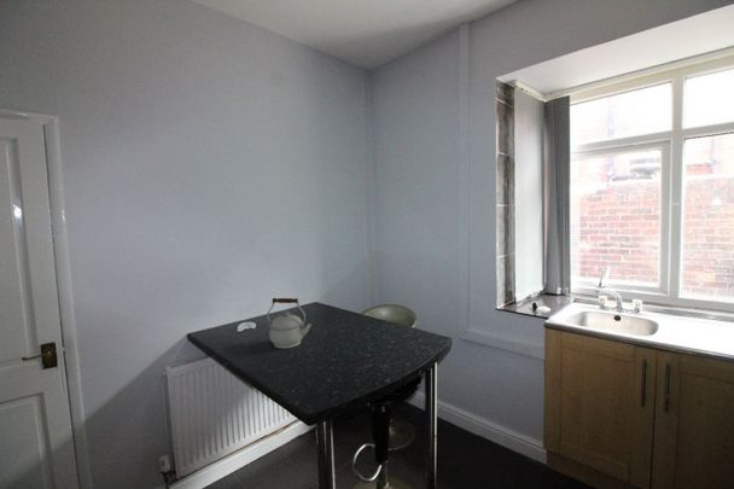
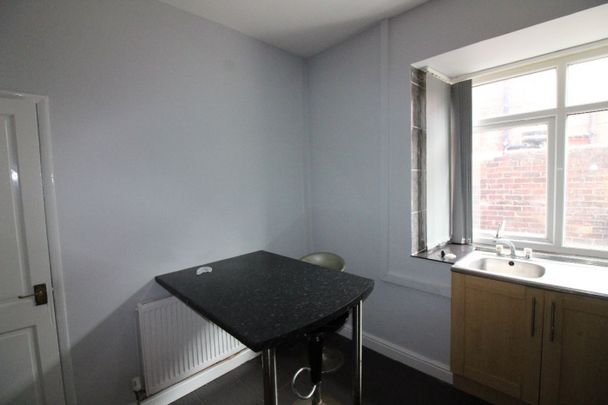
- kettle (289, 320)
